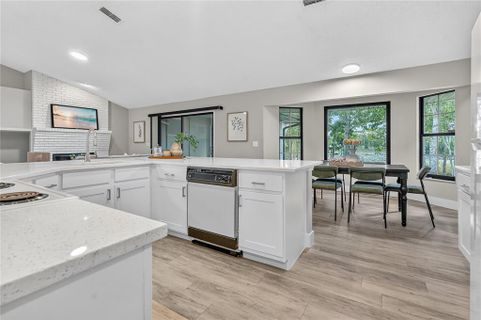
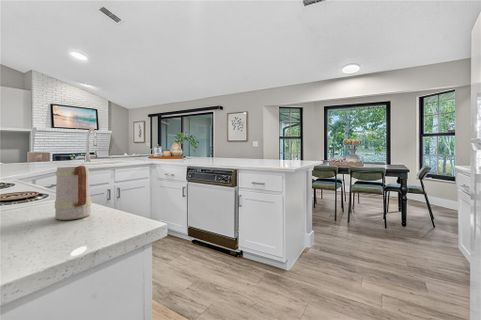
+ mug (75, 191)
